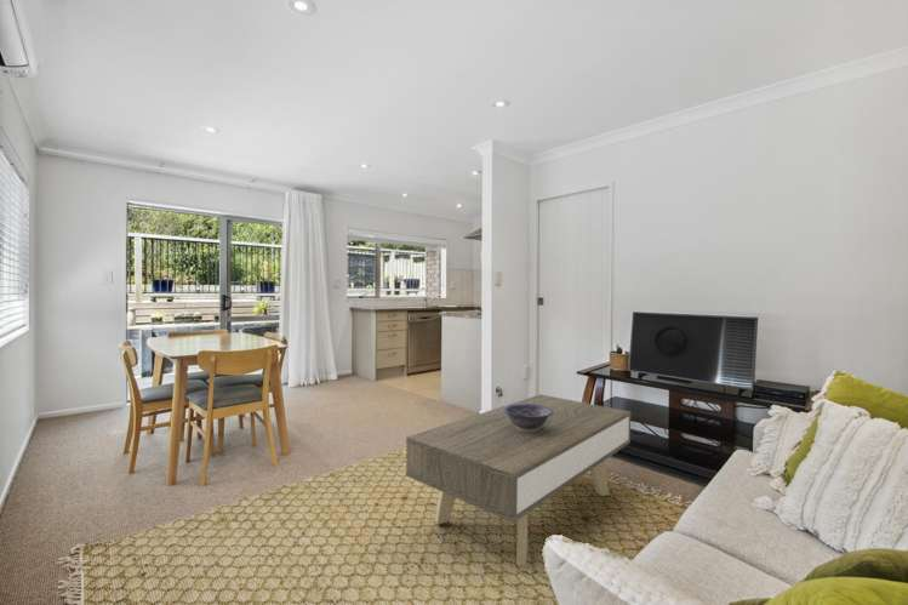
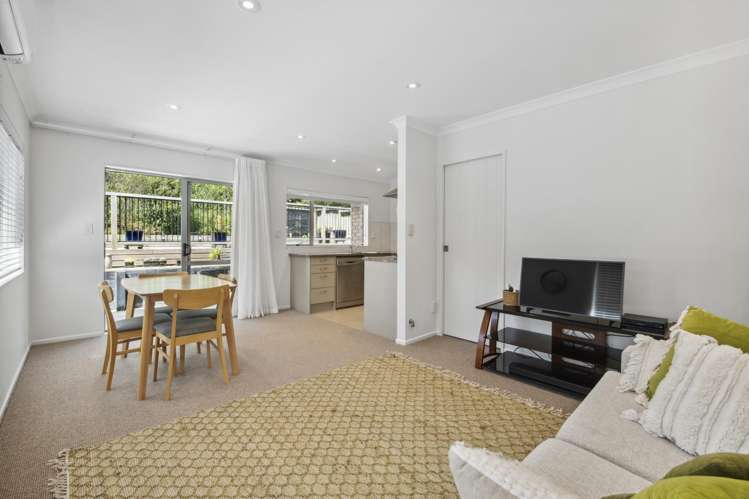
- coffee table (527, 464)
- decorative bowl (527, 418)
